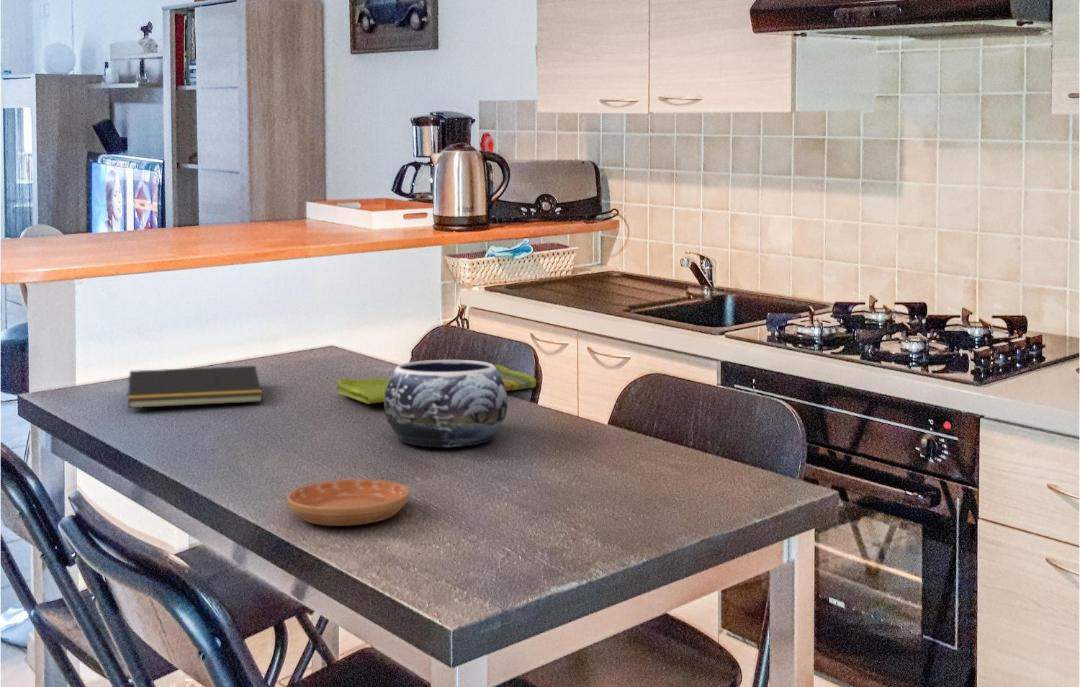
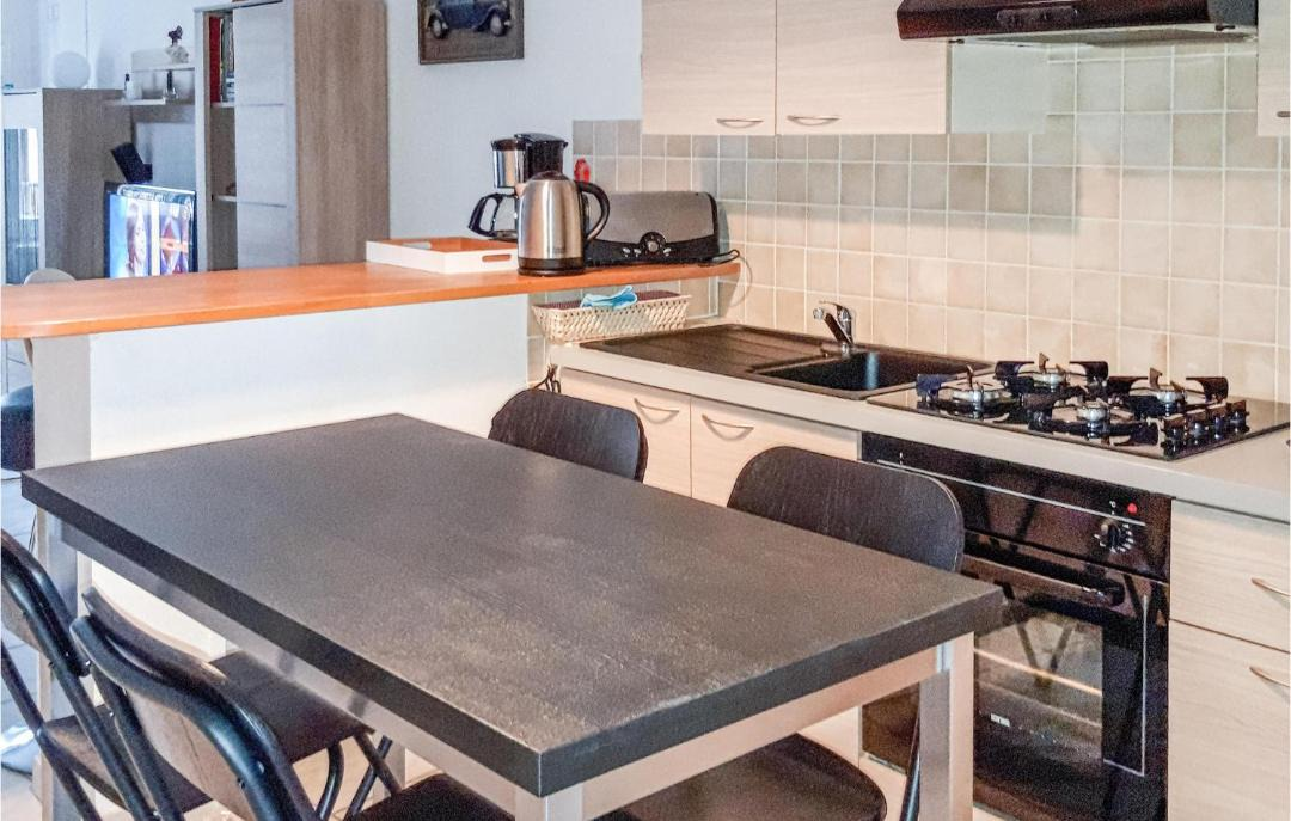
- decorative bowl (446, 402)
- dish towel (389, 378)
- notepad (195, 385)
- saucer (349, 502)
